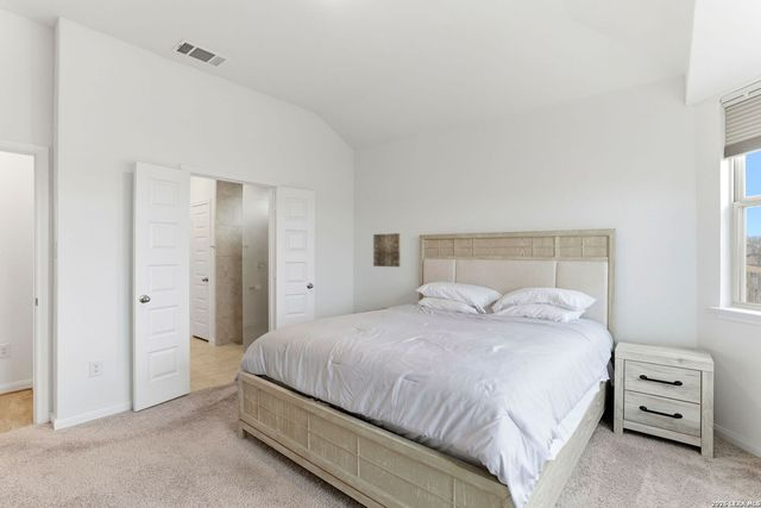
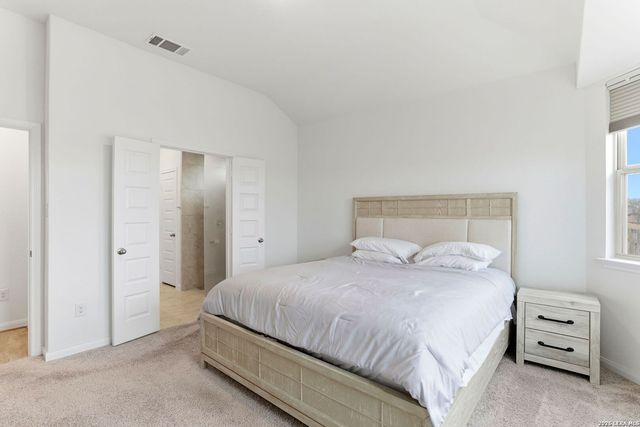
- wall art (386, 250)
